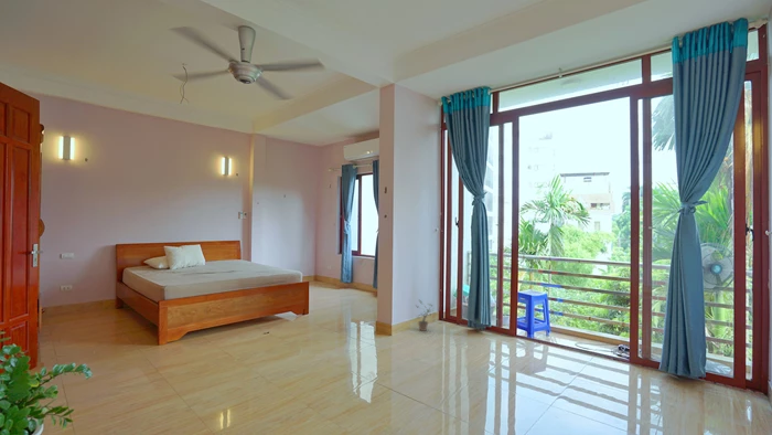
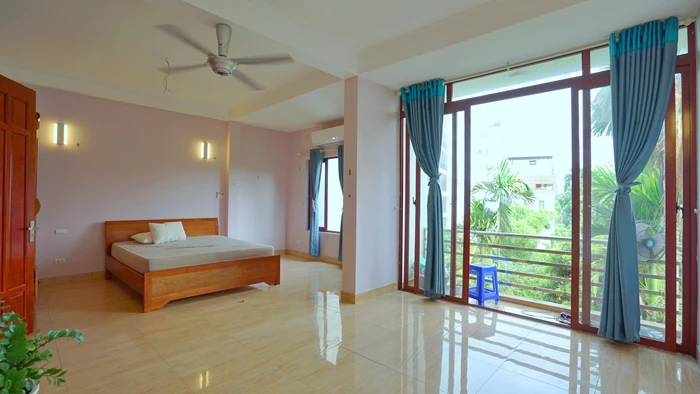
- potted plant (425, 314)
